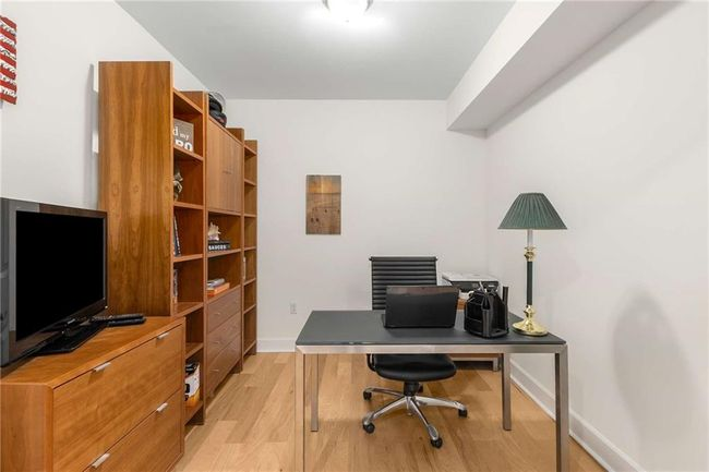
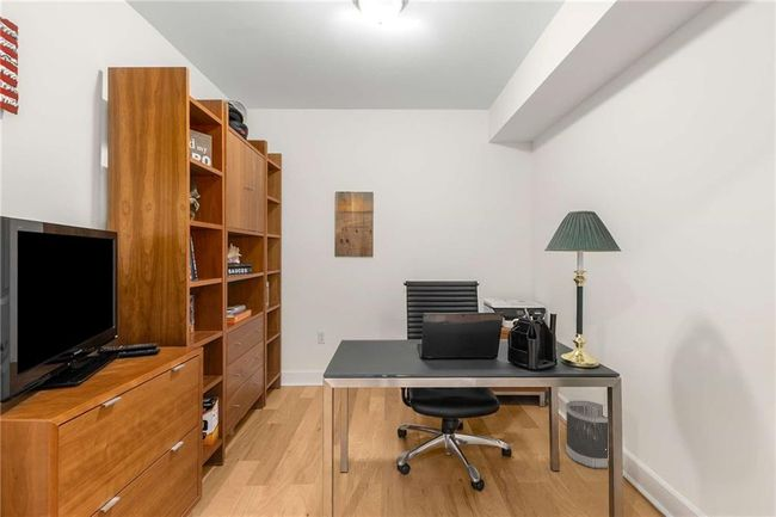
+ wastebasket (589, 432)
